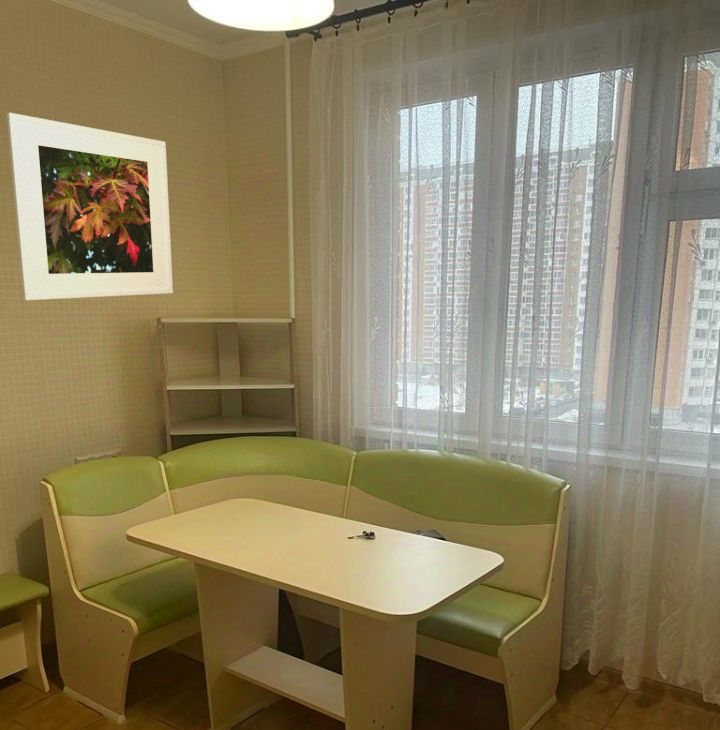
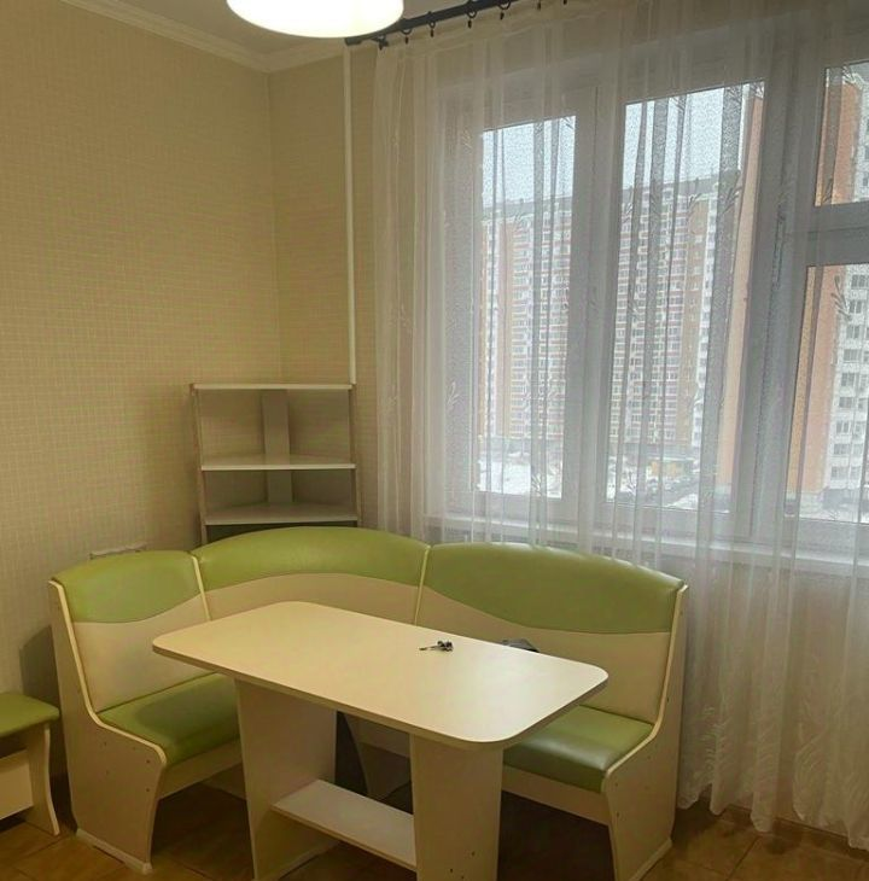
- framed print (100, 214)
